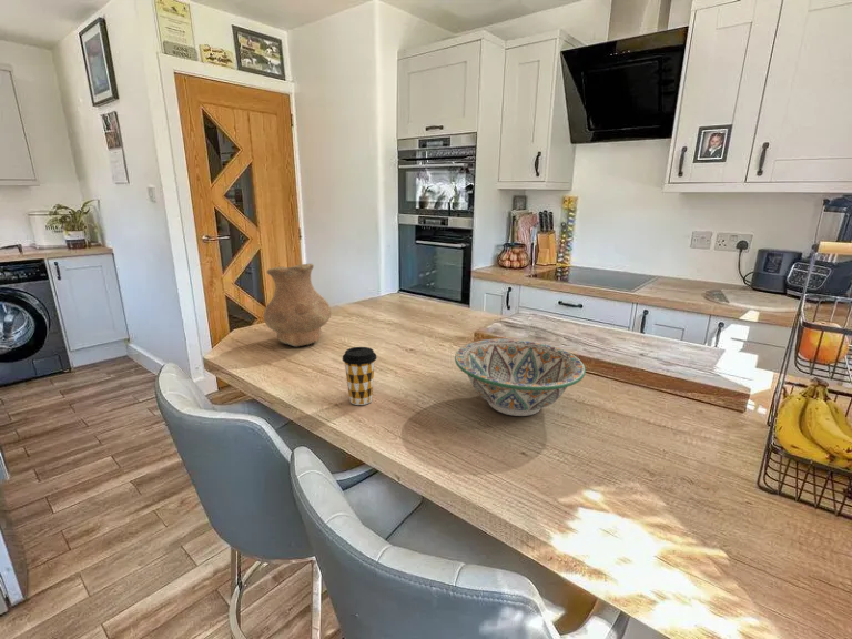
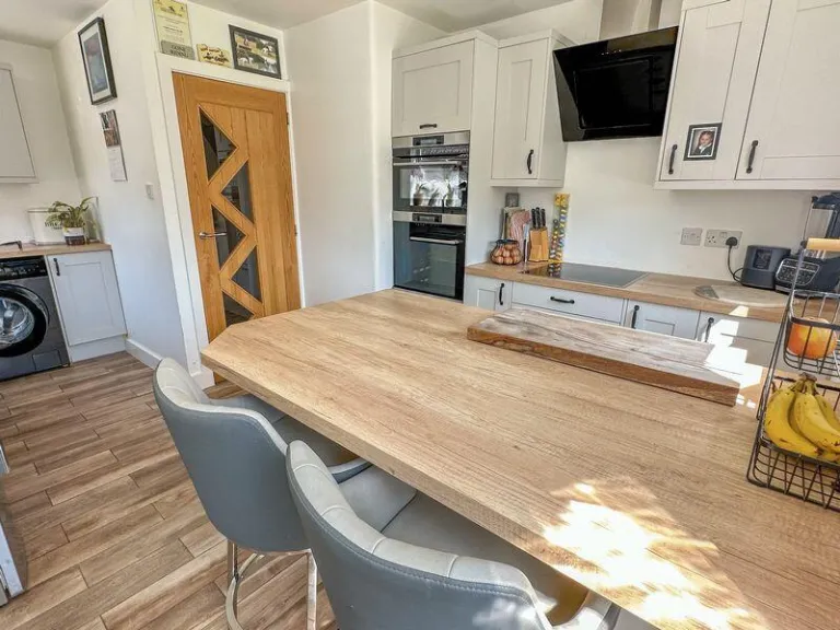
- vase (297, 303)
- coffee cup (359, 376)
- decorative bowl (516, 381)
